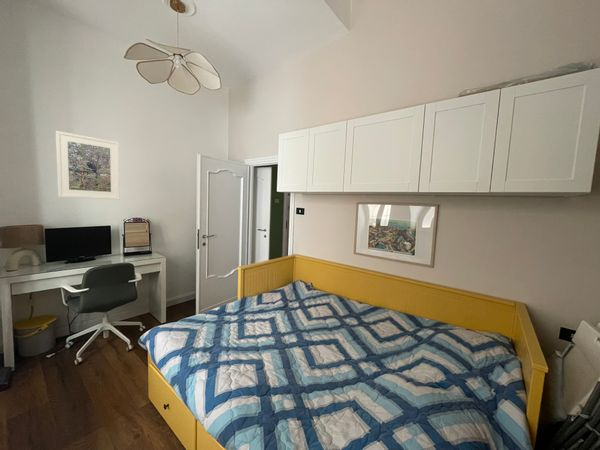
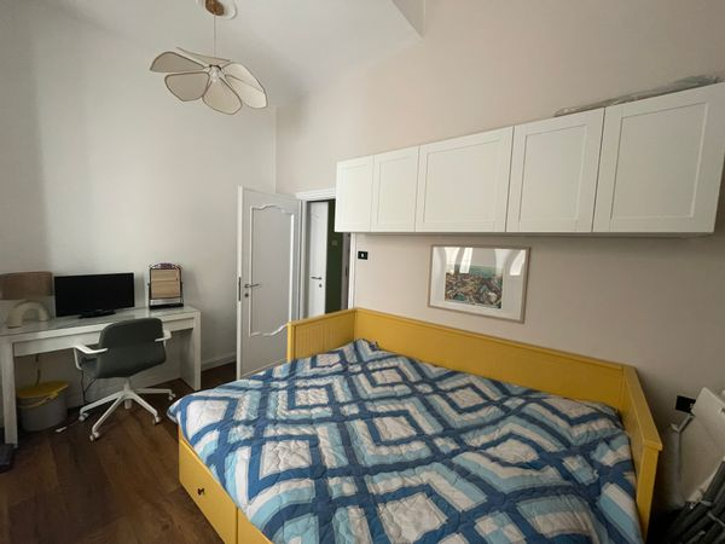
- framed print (90, 168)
